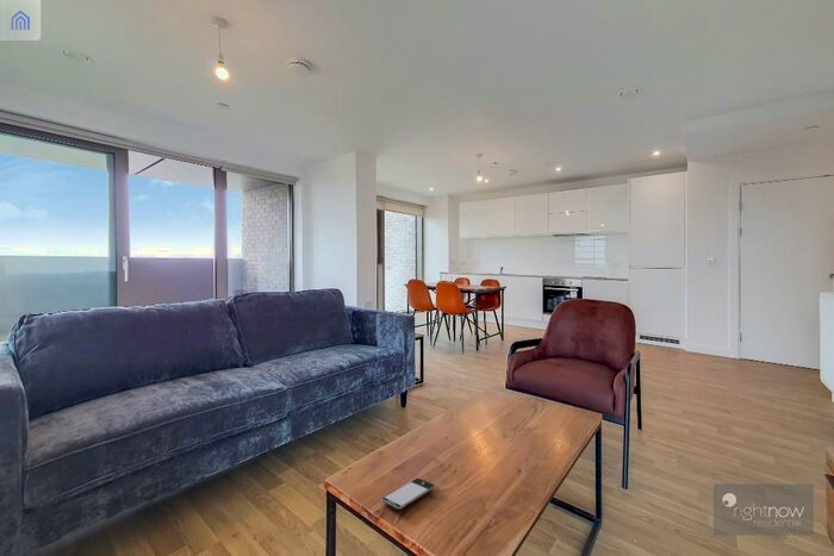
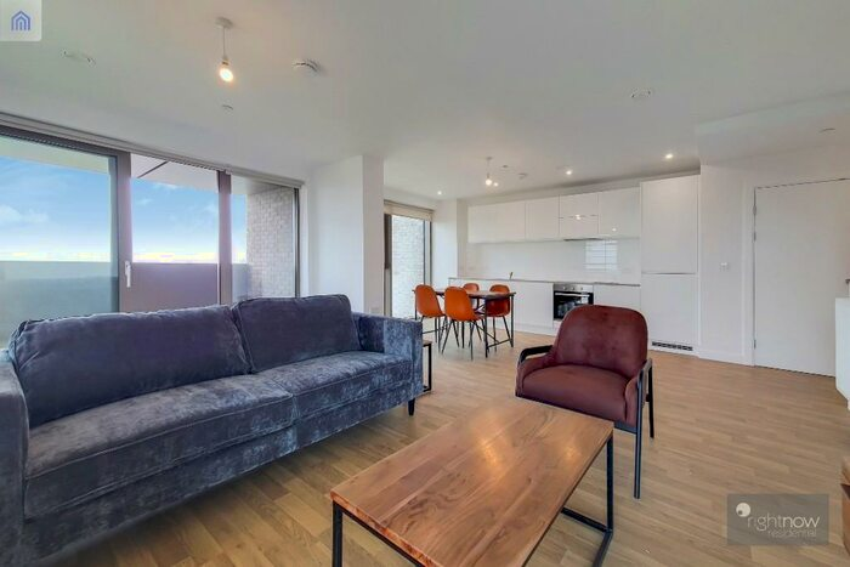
- smartphone (409, 492)
